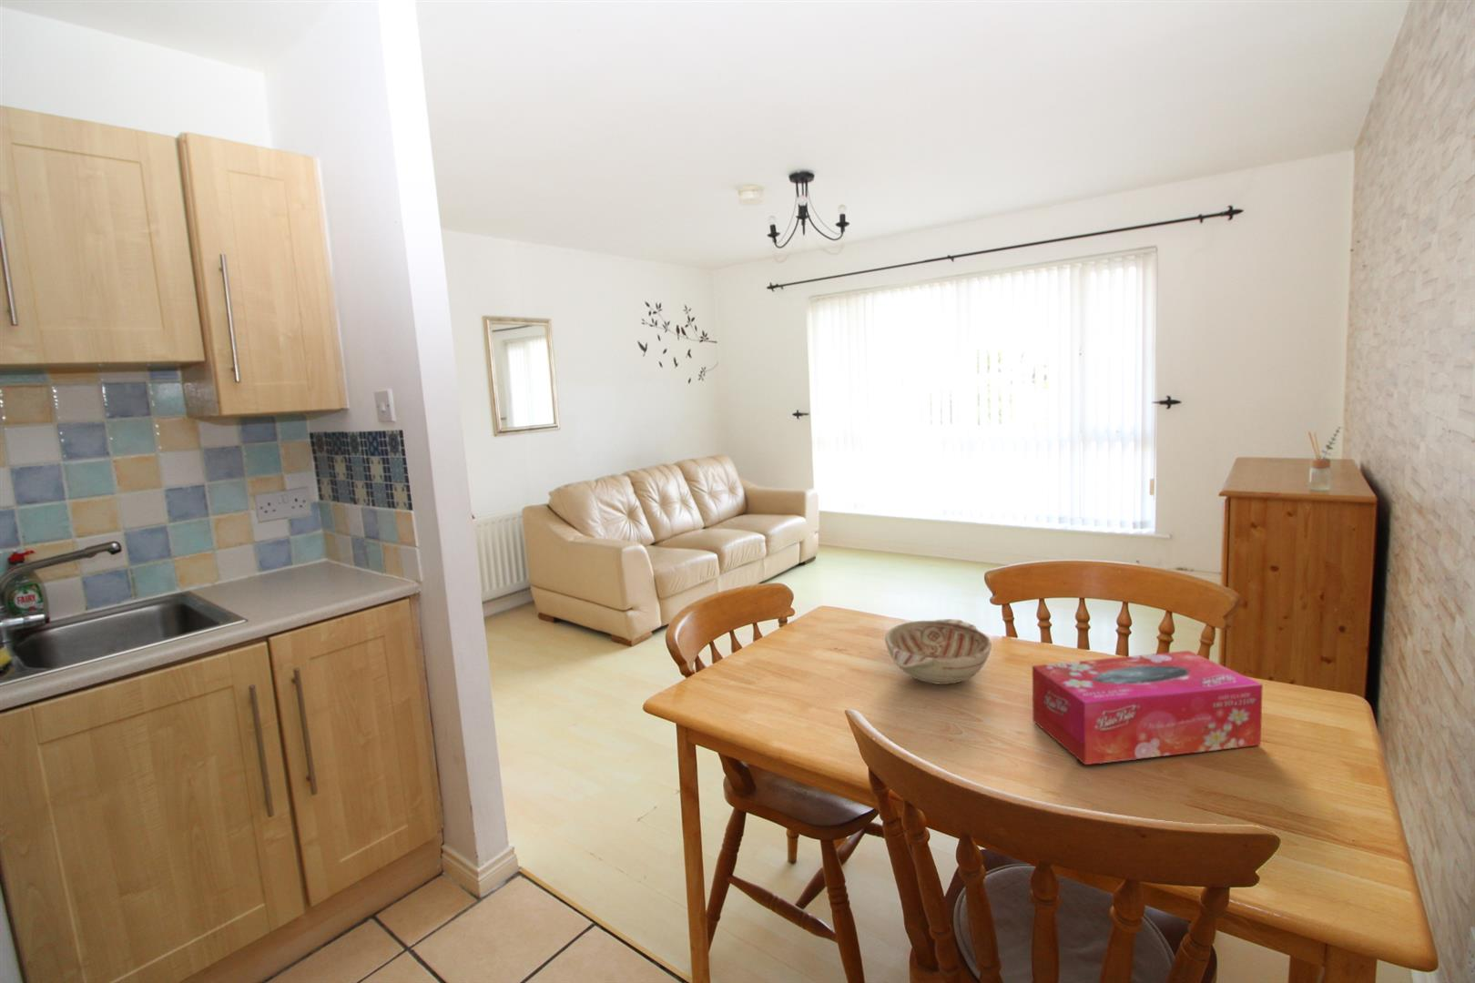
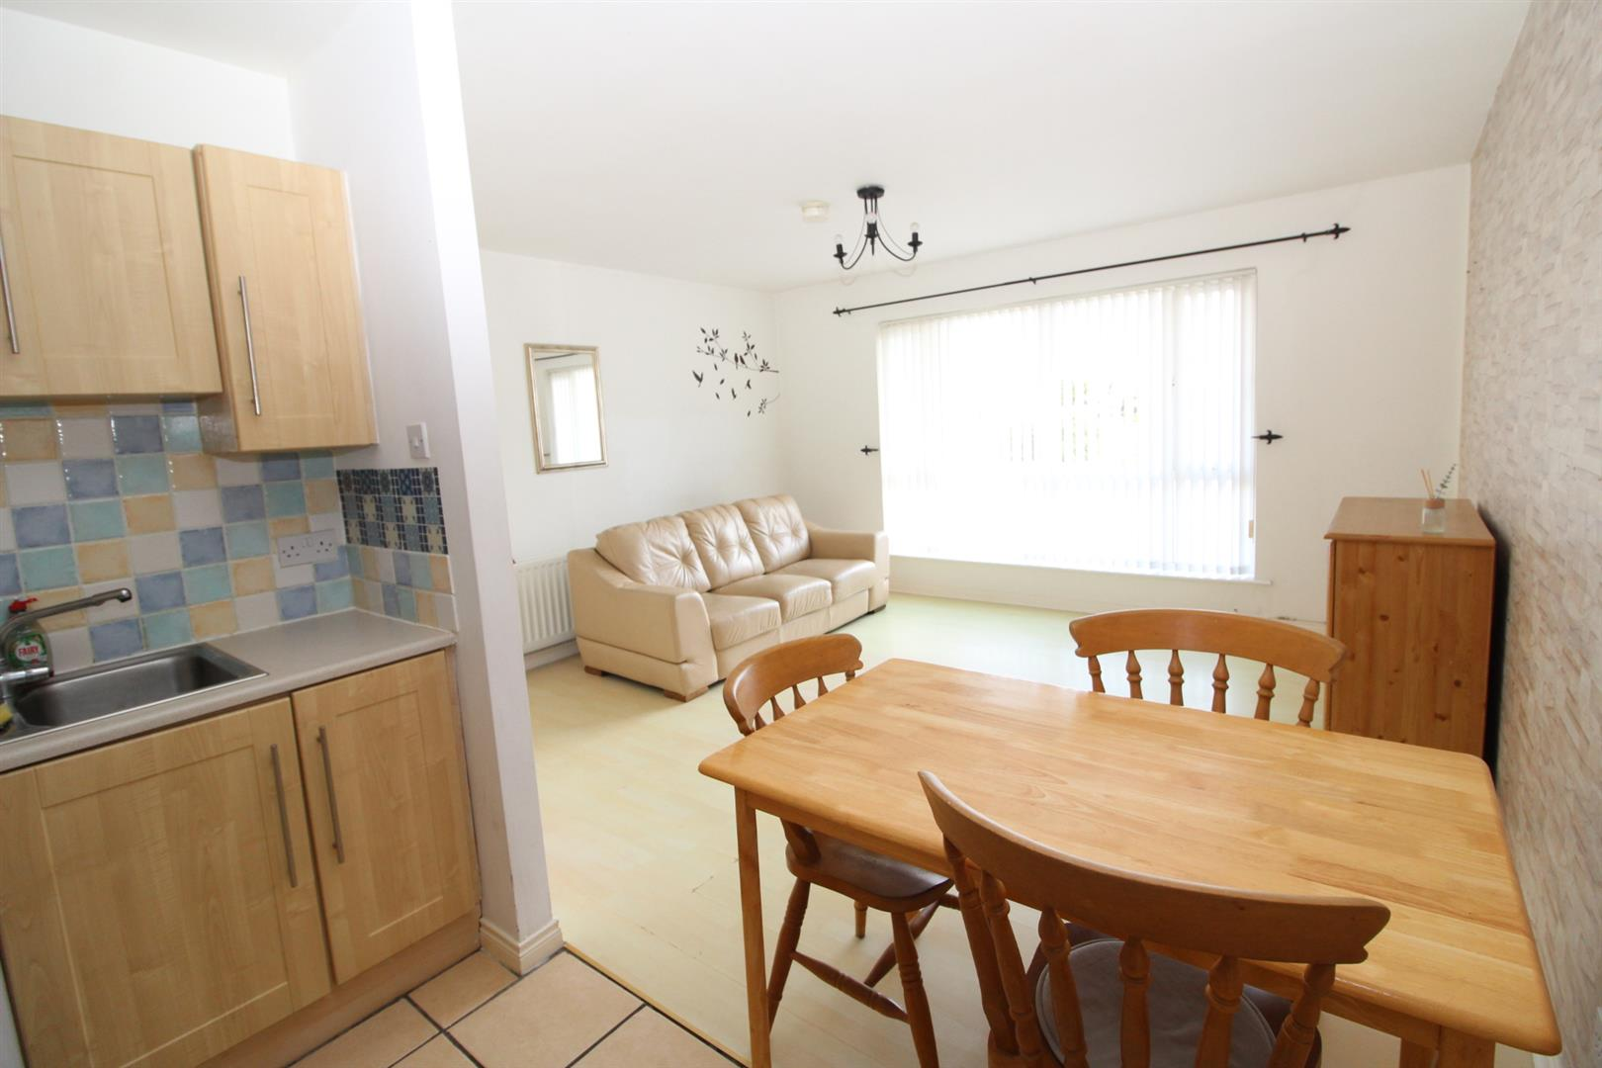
- decorative bowl (937, 656)
- tissue box (1140, 702)
